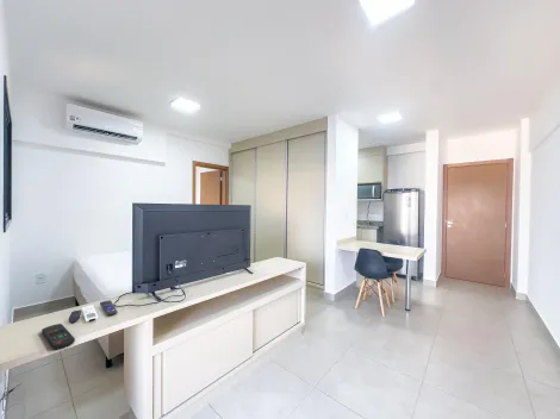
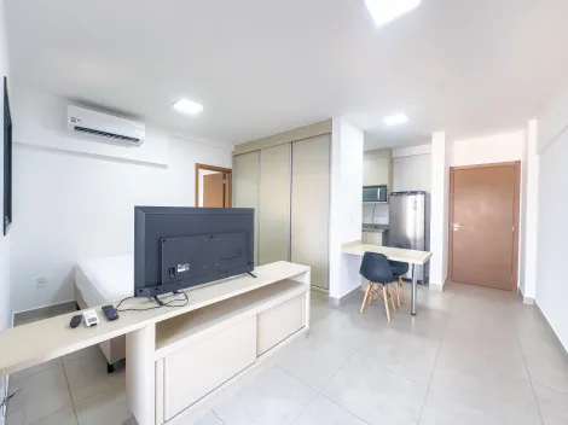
- remote control (57, 334)
